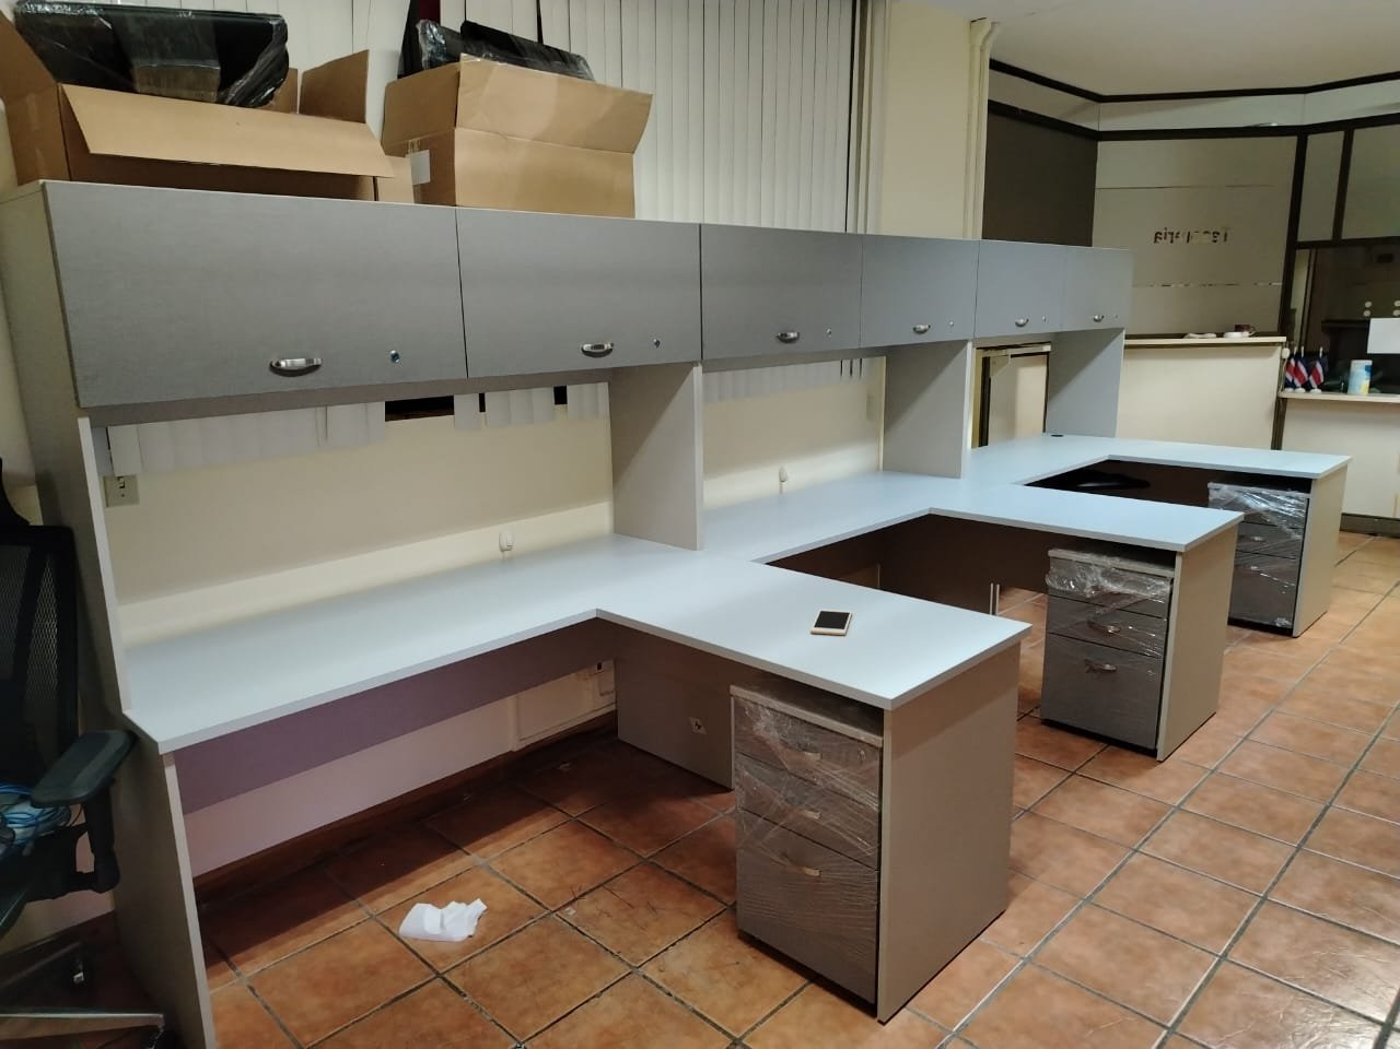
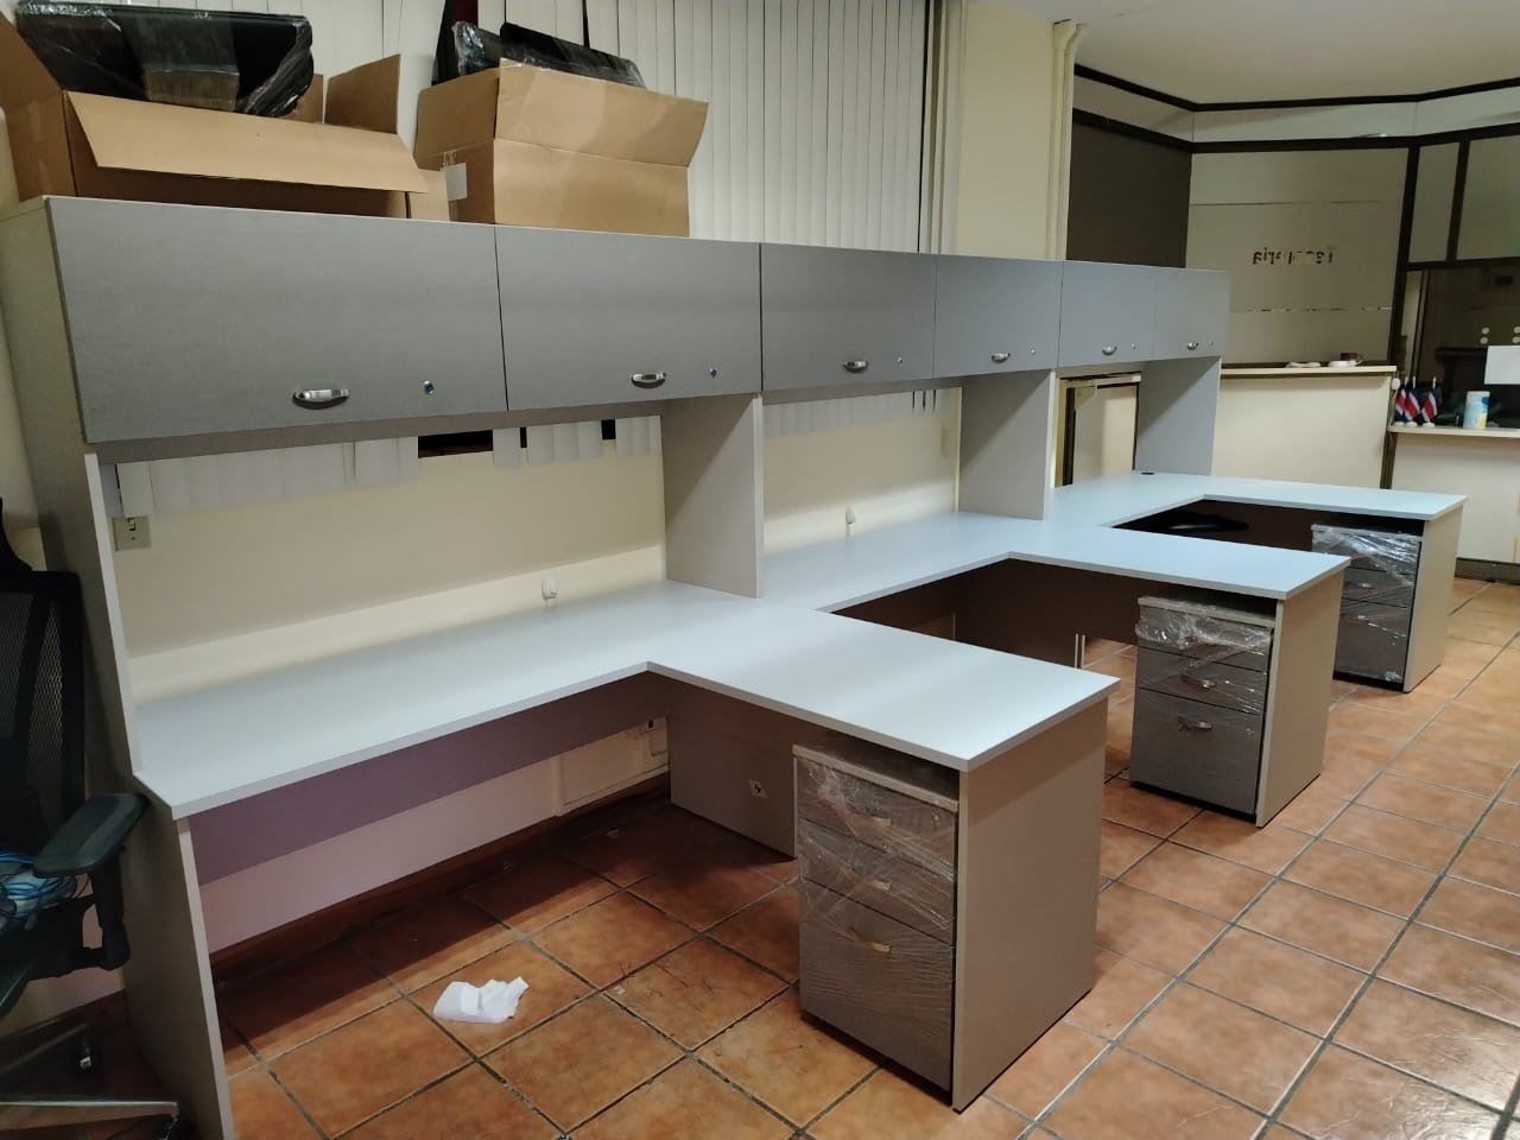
- cell phone (831, 620)
